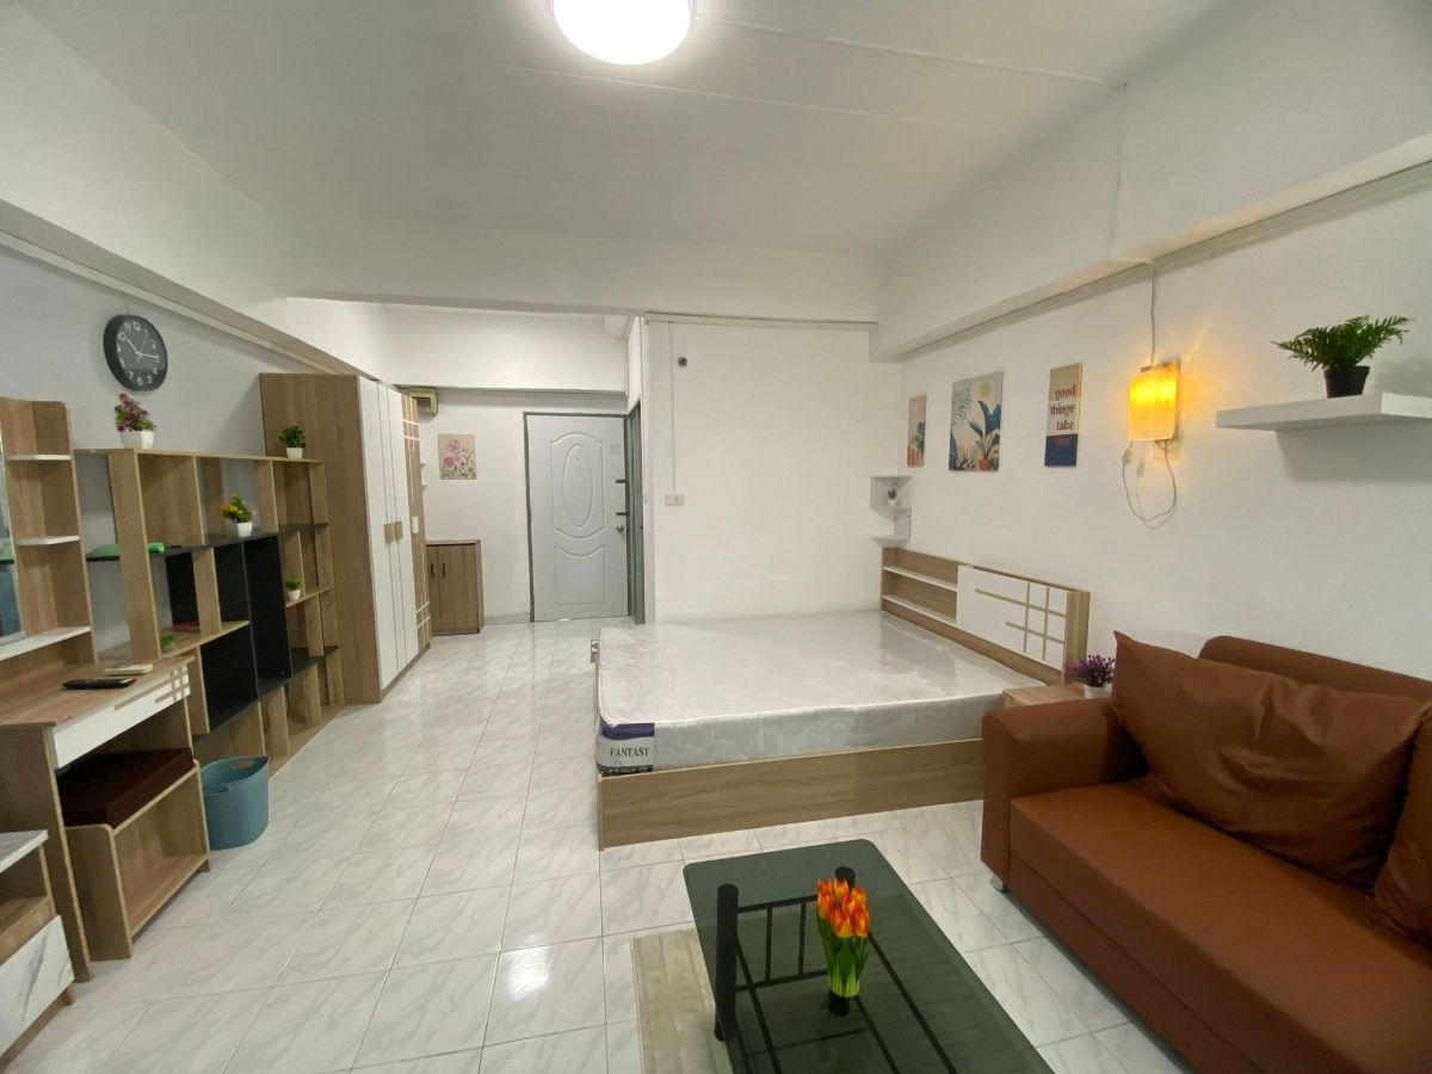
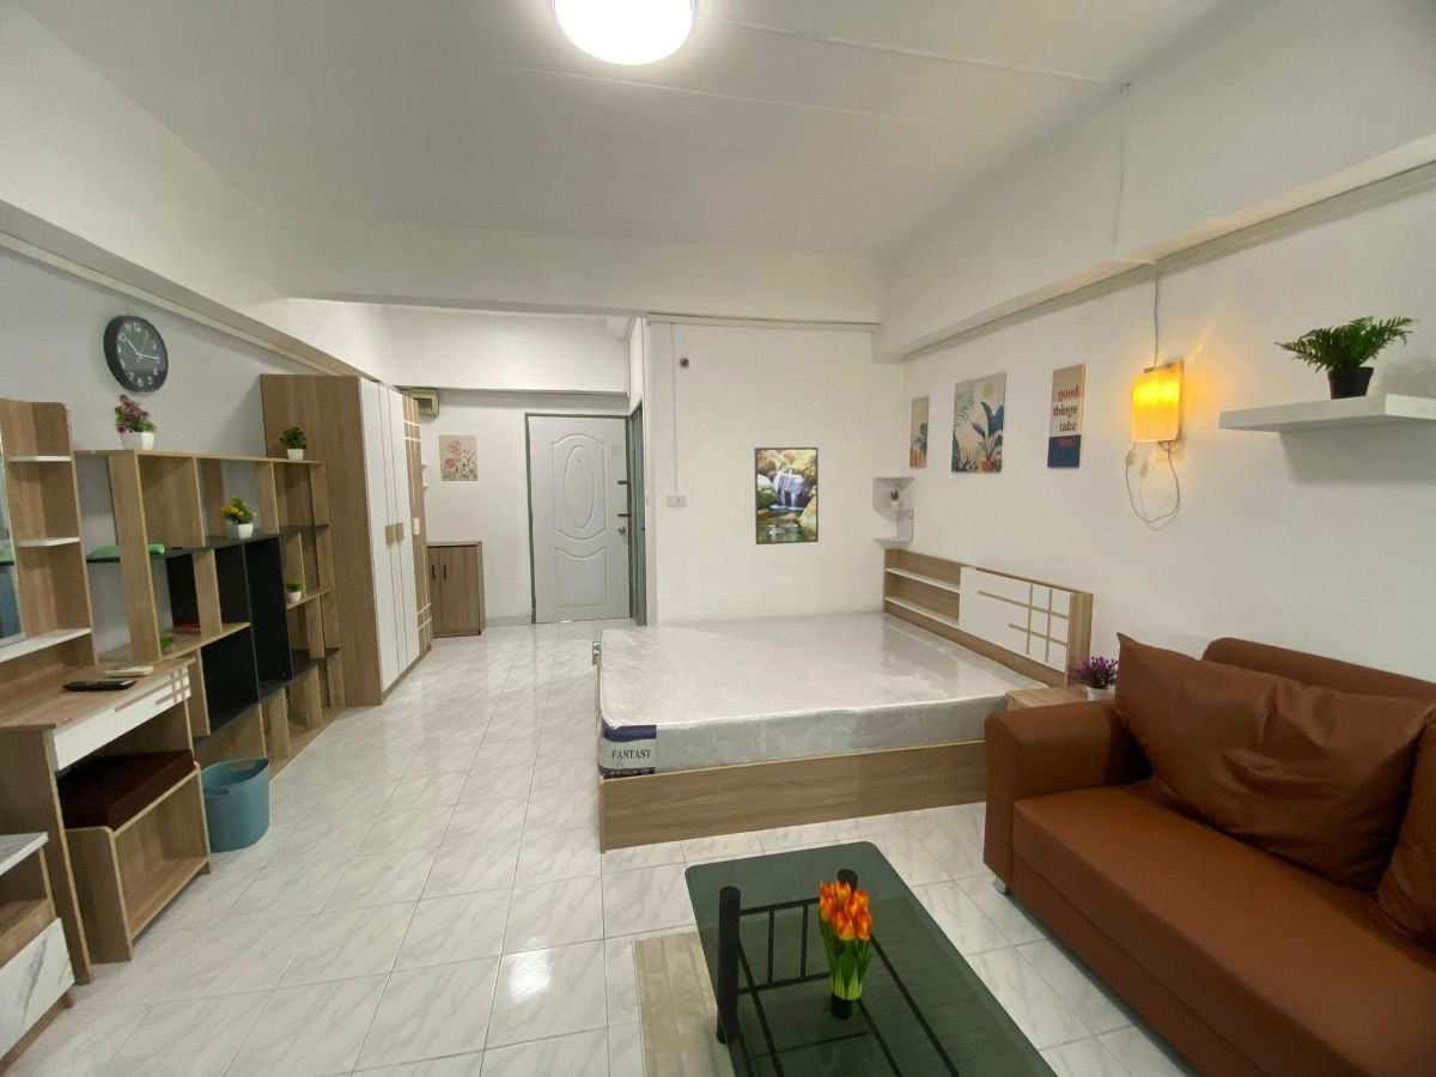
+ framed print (786, 495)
